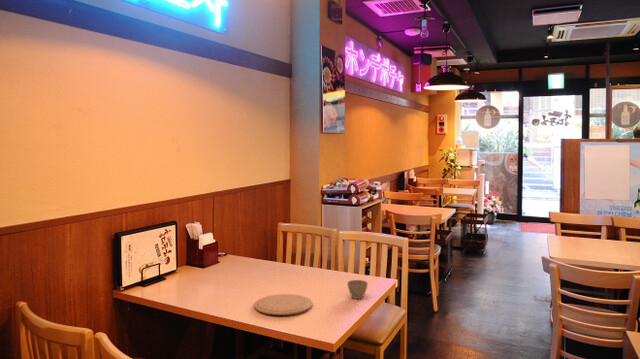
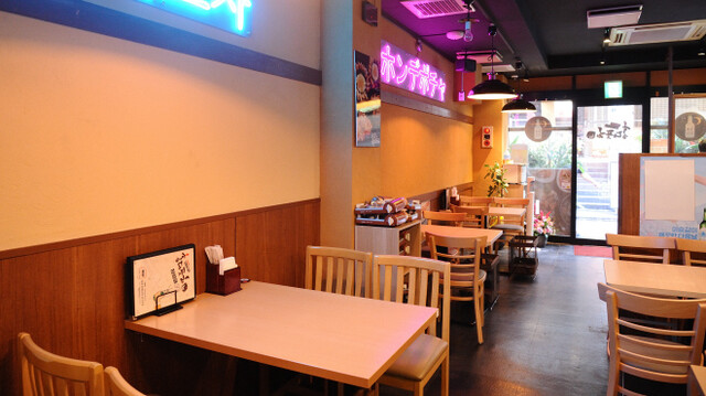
- plate (283, 303)
- flower pot (357, 289)
